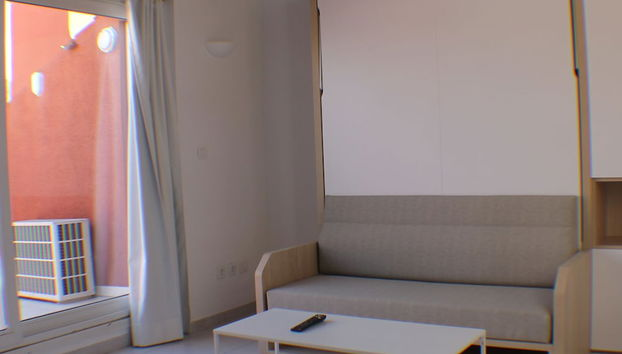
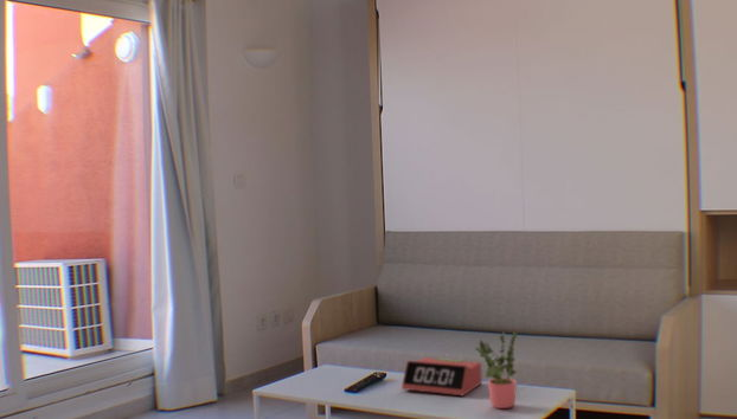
+ potted plant (491, 369)
+ alarm clock (442, 373)
